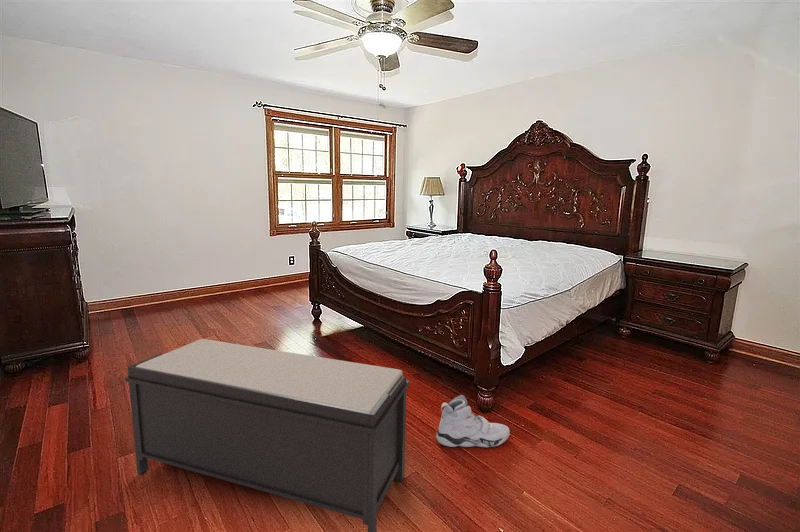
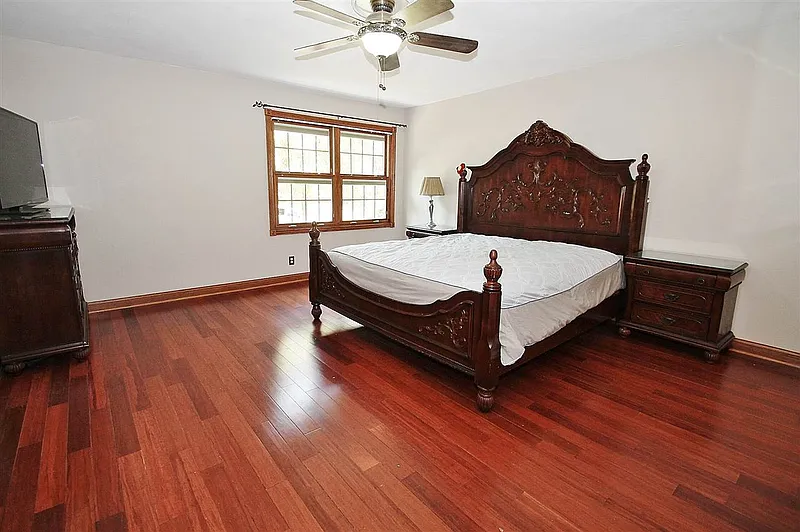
- sneaker (473, 420)
- bench (269, 422)
